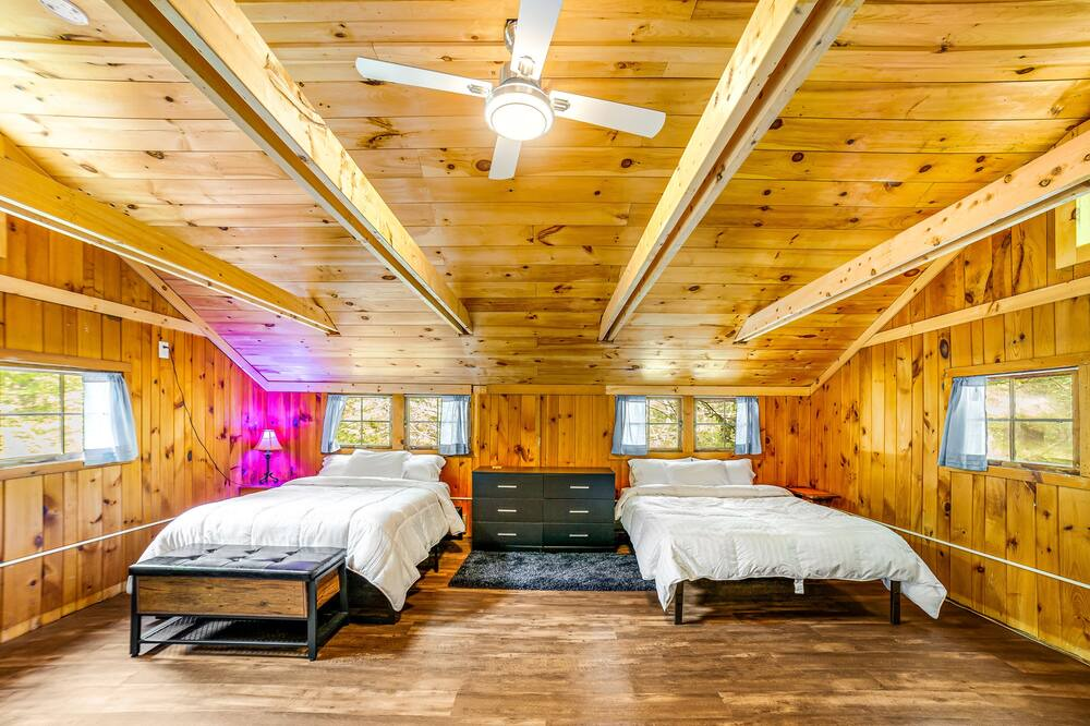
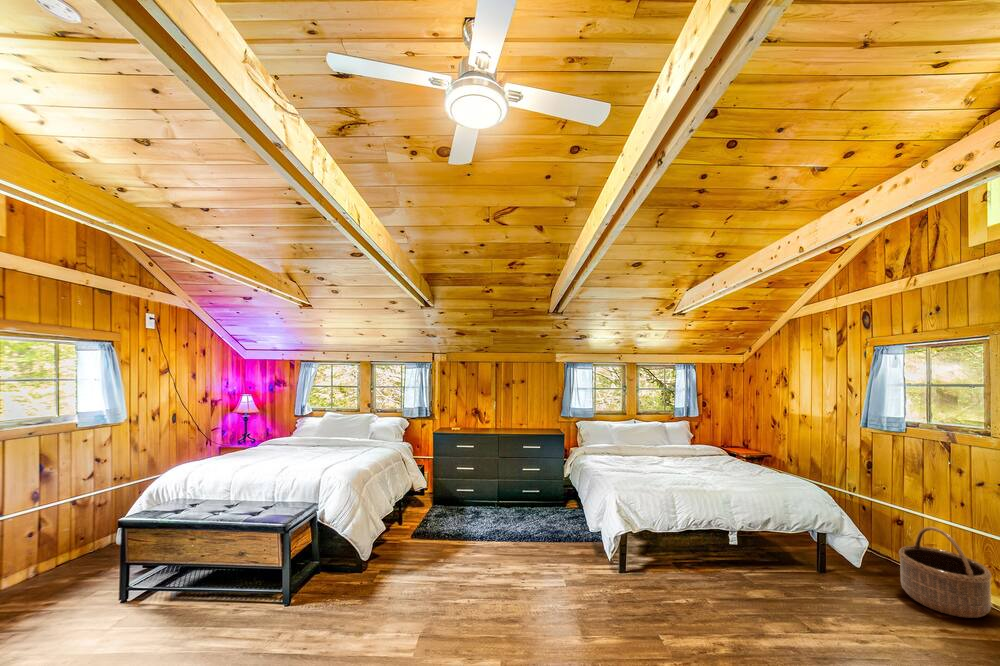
+ basket (942, 566)
